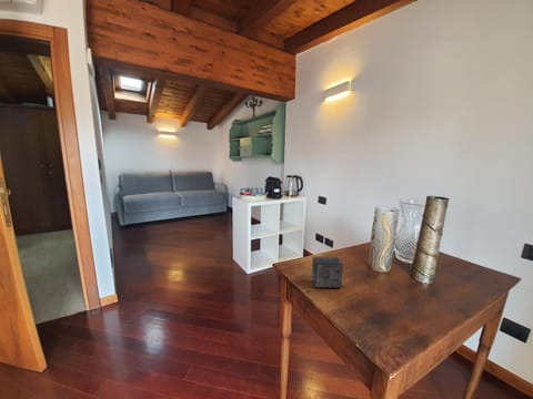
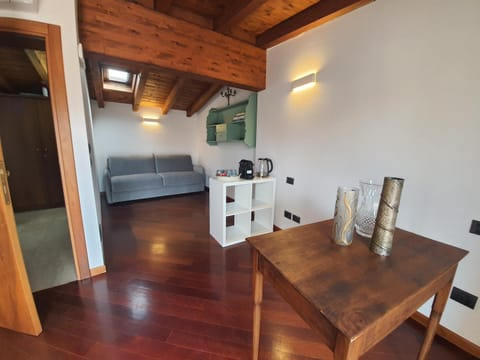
- small box (326, 272)
